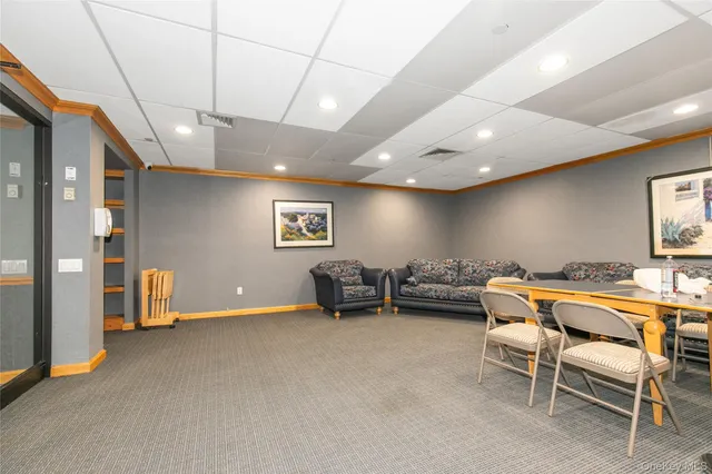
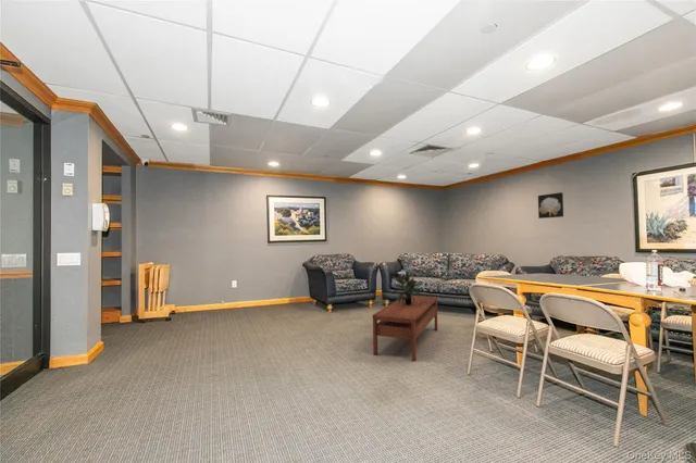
+ potted plant (408, 287)
+ coffee table (409, 323)
+ wall art (550, 205)
